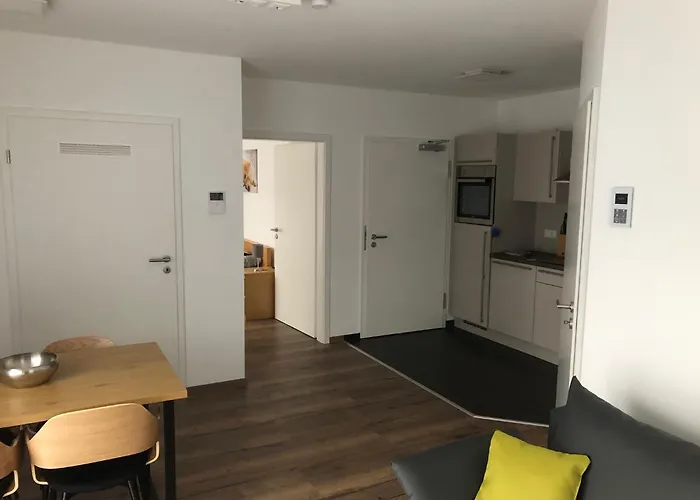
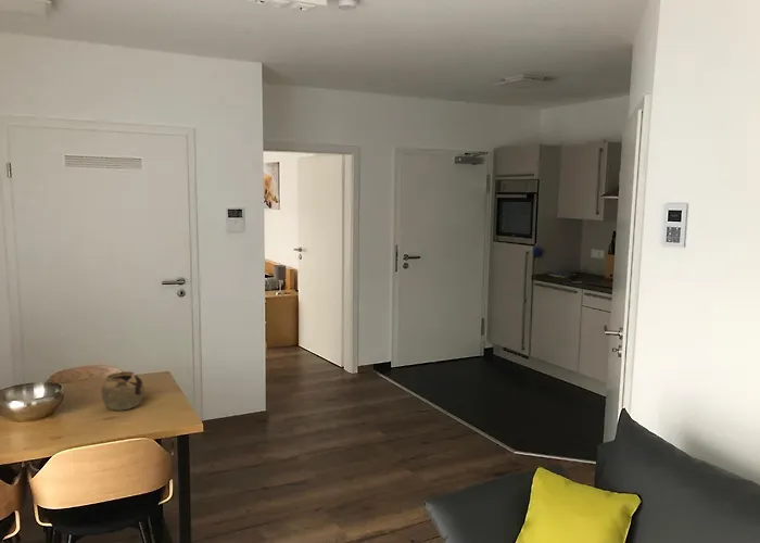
+ teapot (124, 389)
